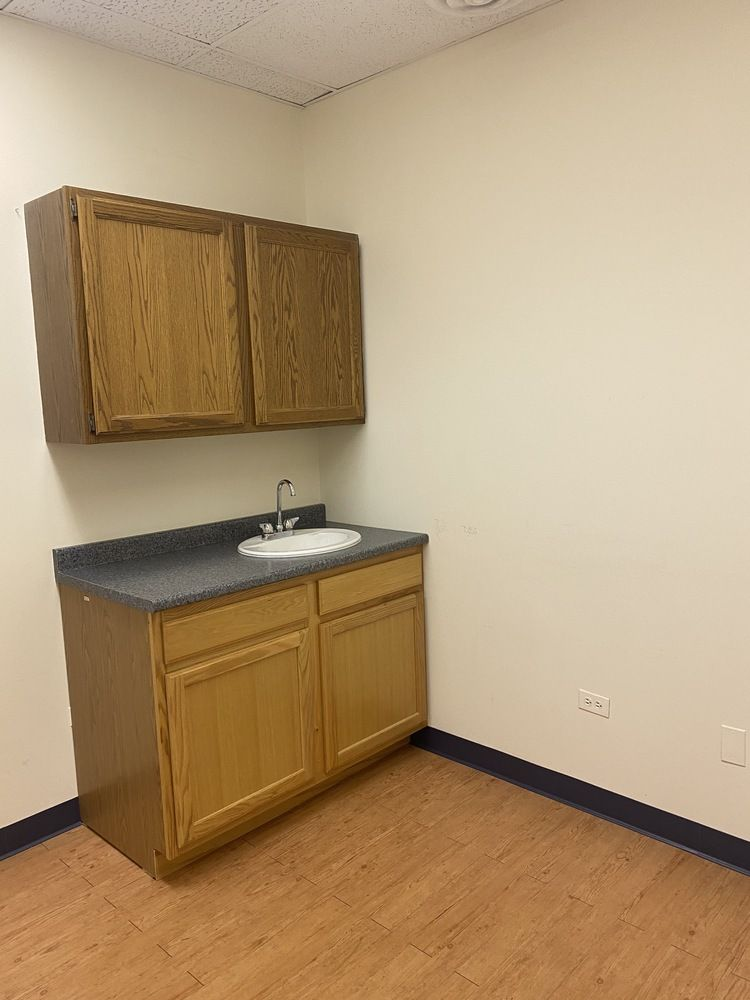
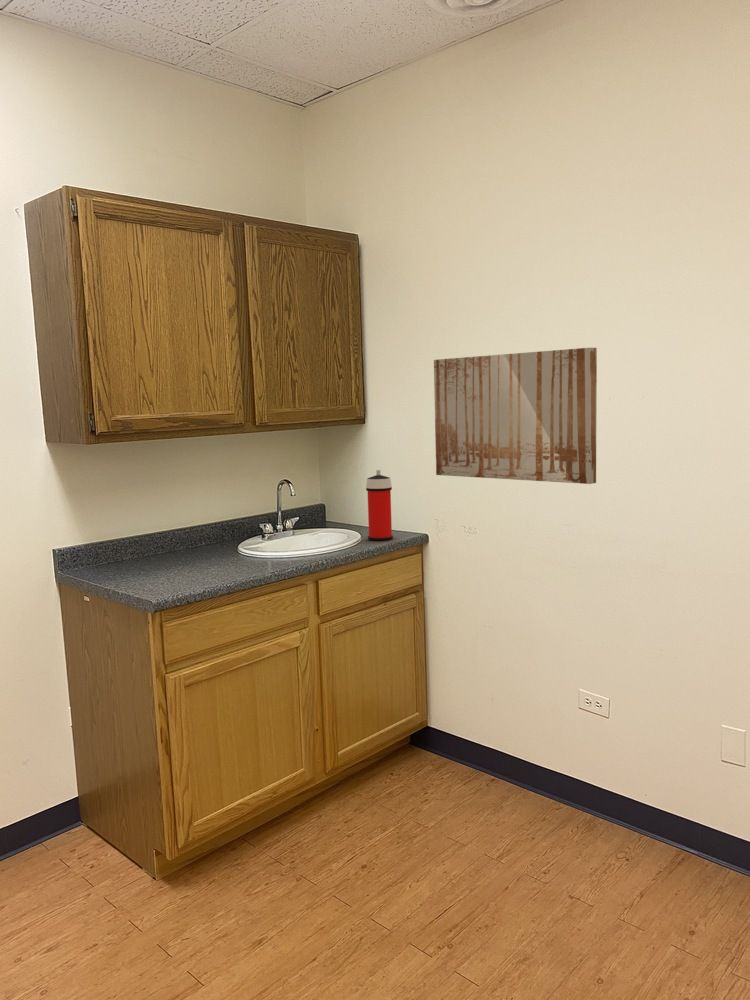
+ spray can (379, 504)
+ wall art (509, 417)
